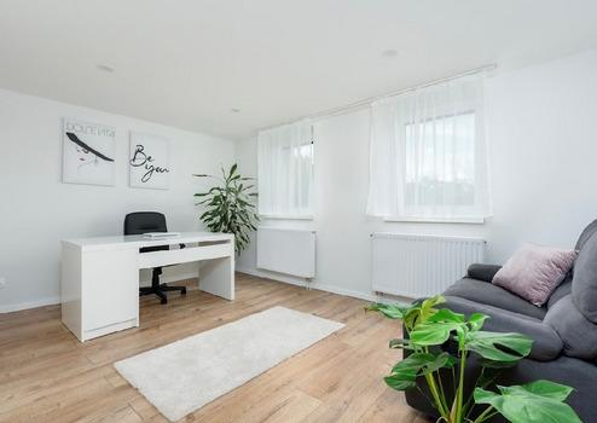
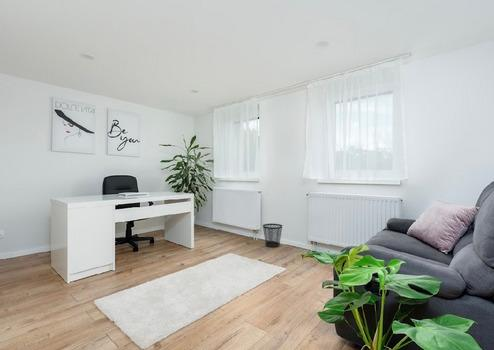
+ wastebasket (272, 235)
